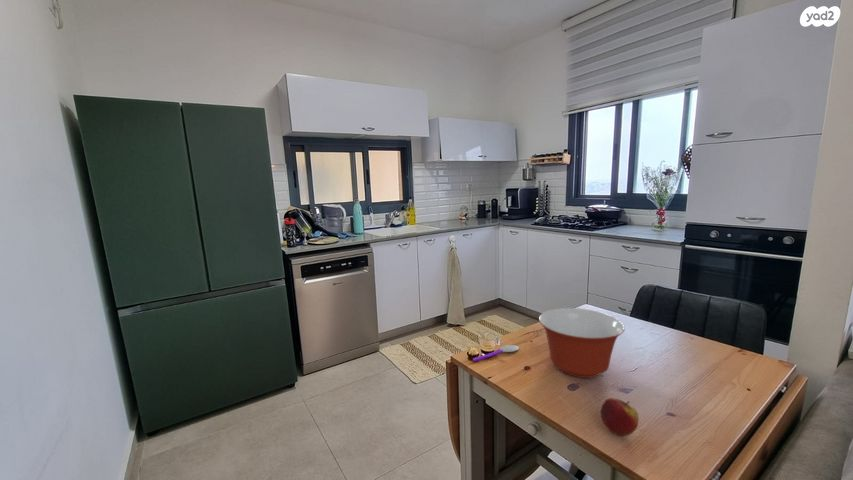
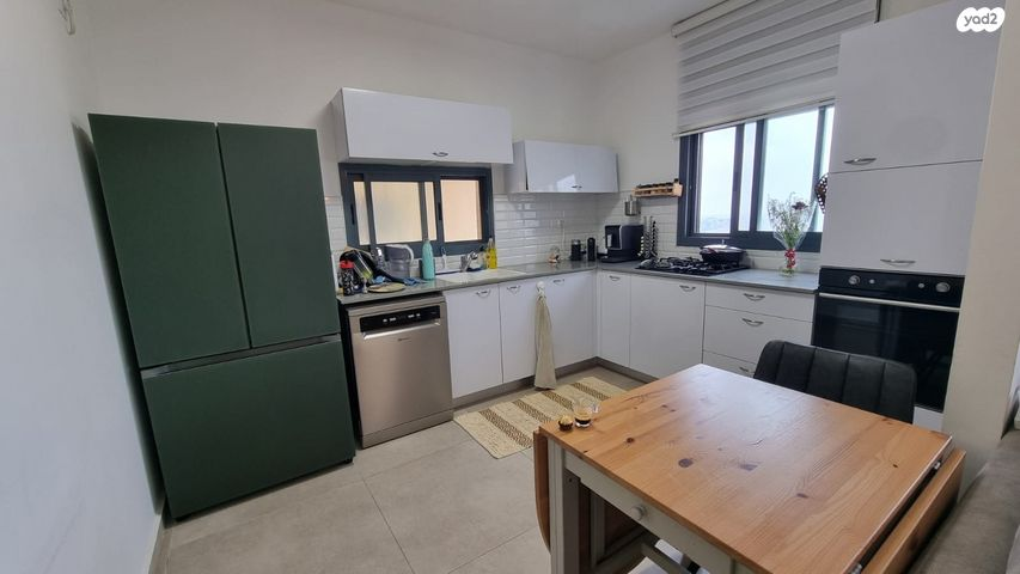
- mixing bowl (579, 344)
- apple (619, 416)
- spoon (496, 352)
